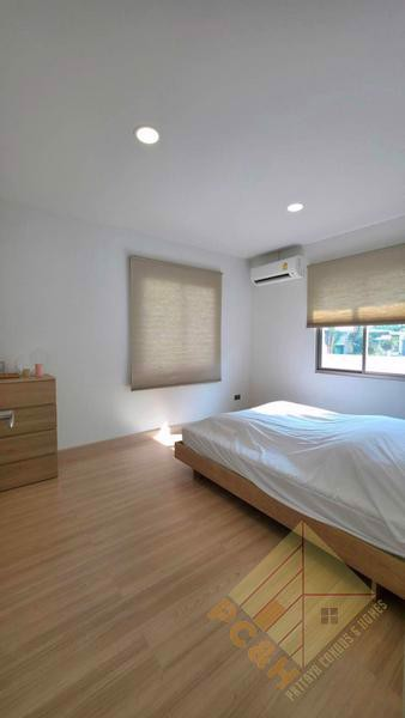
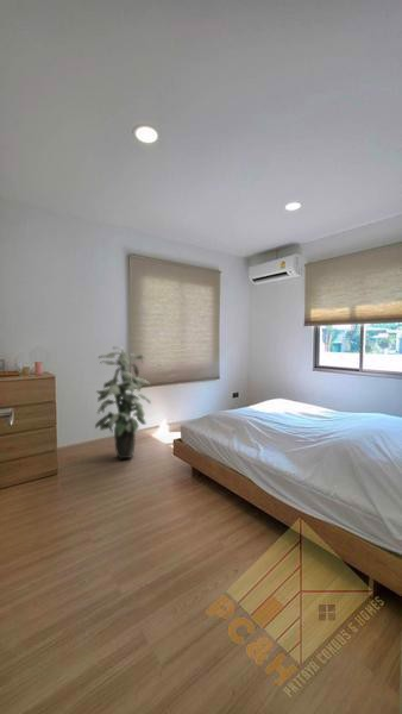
+ indoor plant (121, 401)
